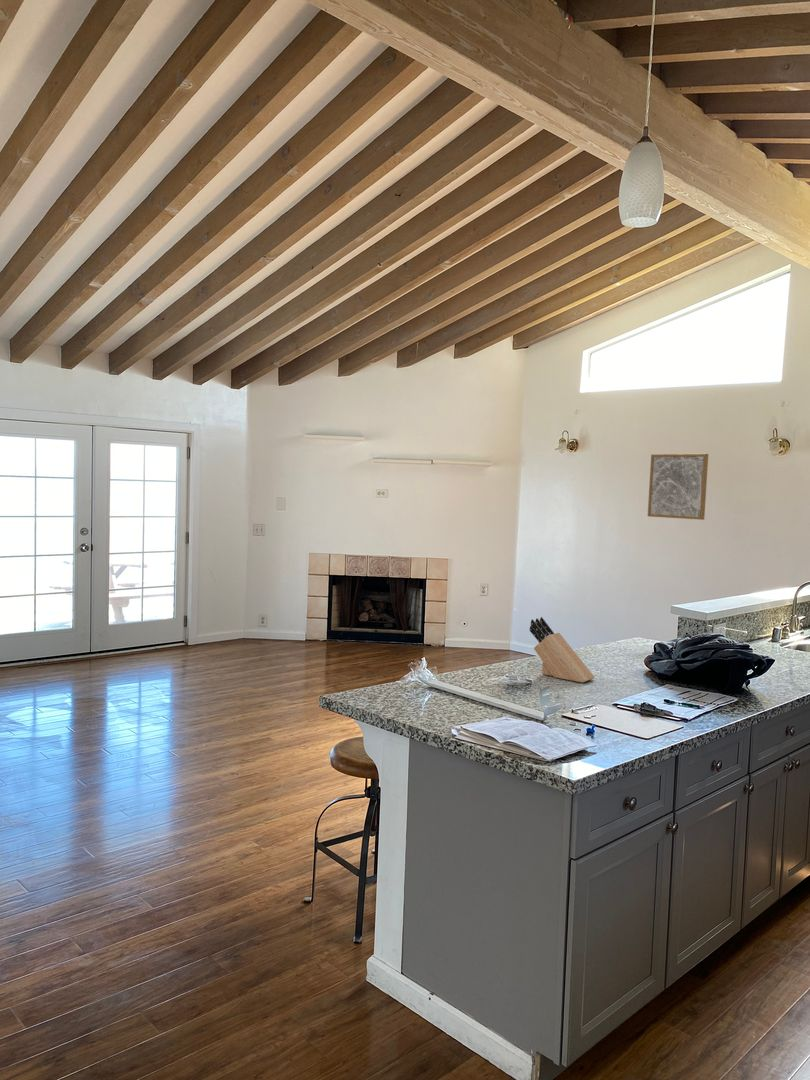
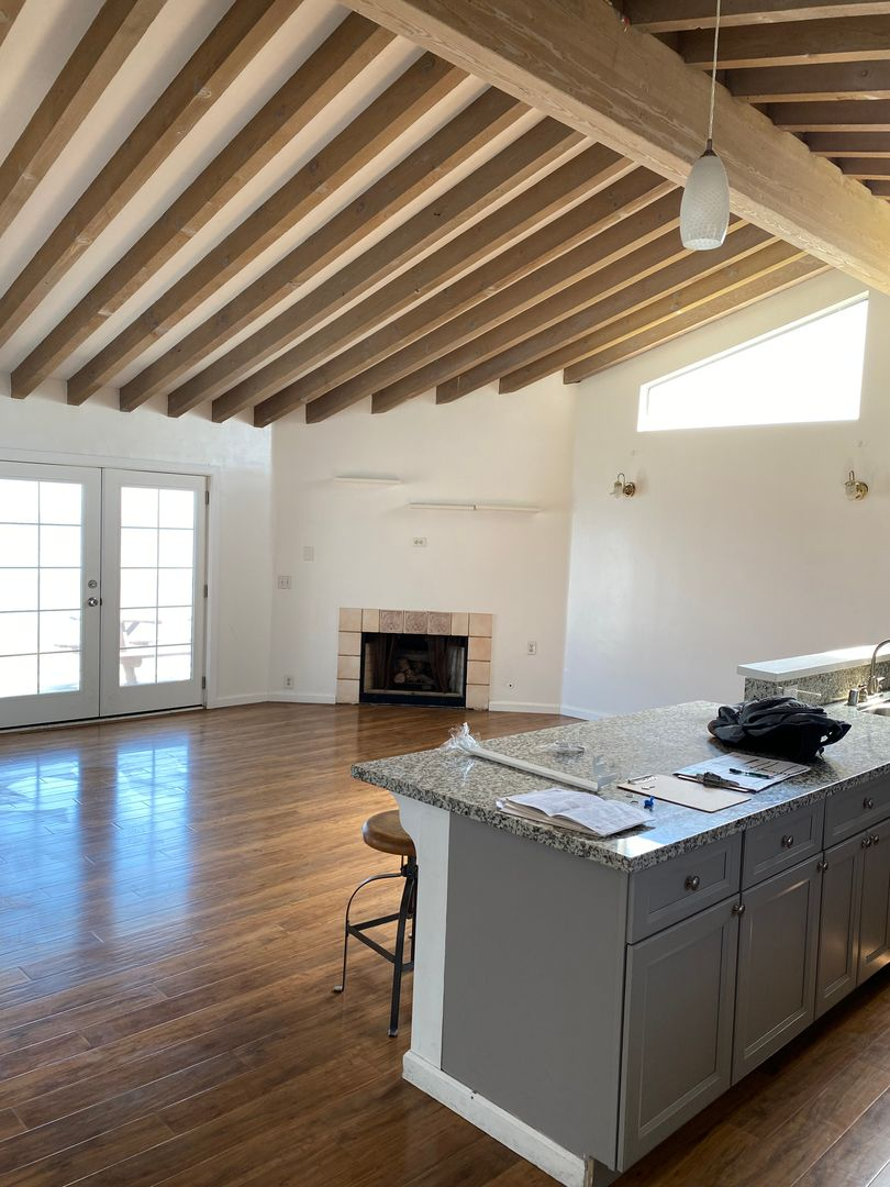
- wall art (677, 486)
- knife block (560, 648)
